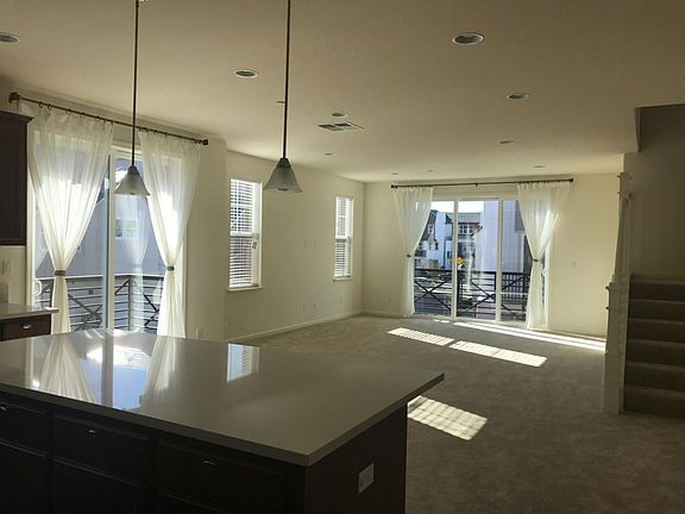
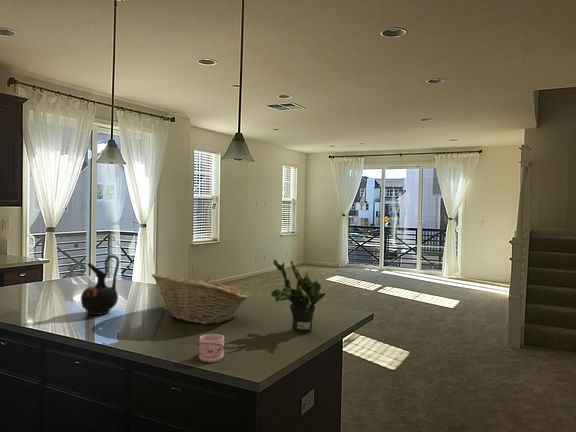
+ ceramic jug (100, 283)
+ potted plant (292, 297)
+ mug (211, 346)
+ fruit basket (199, 294)
